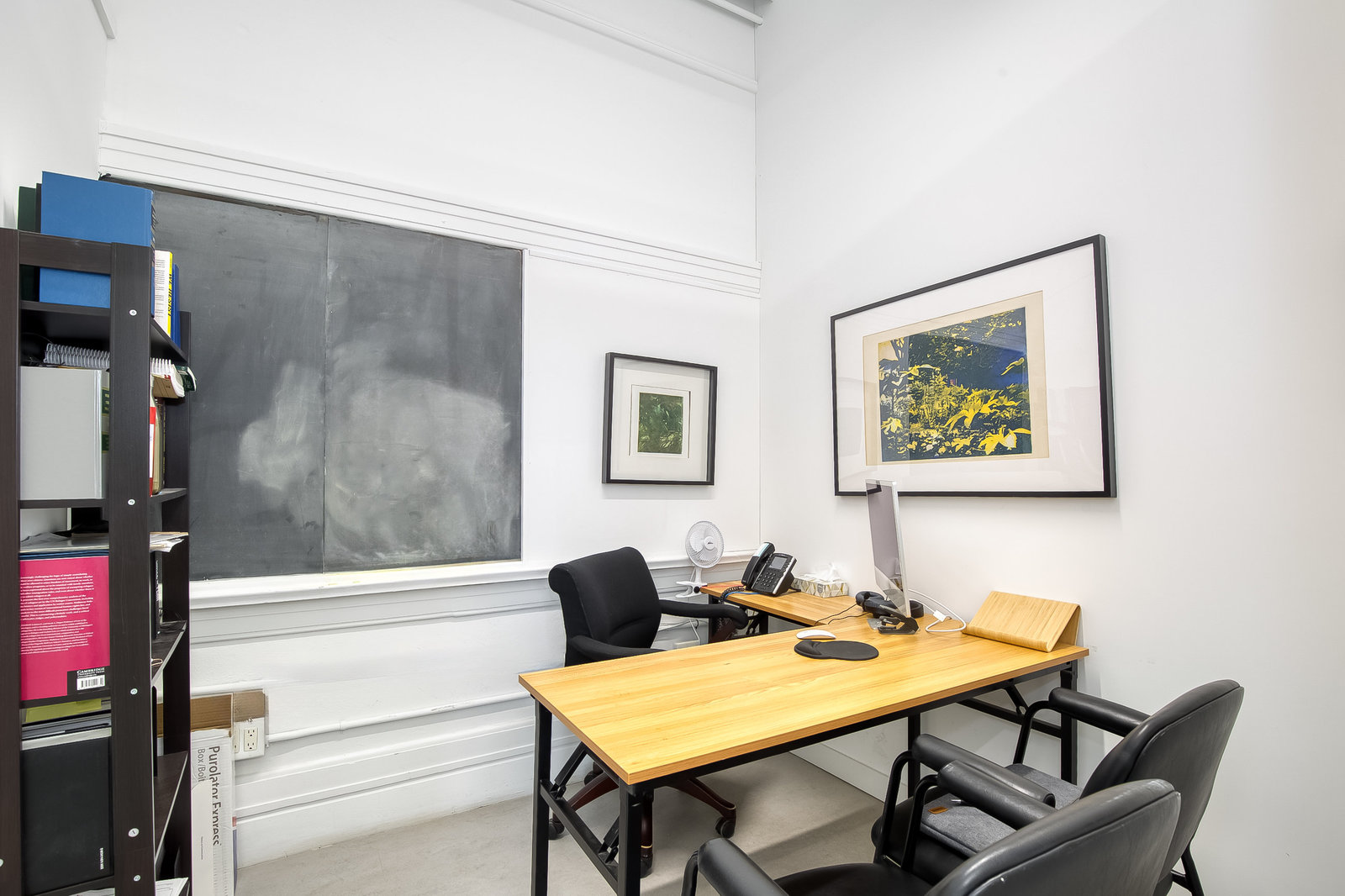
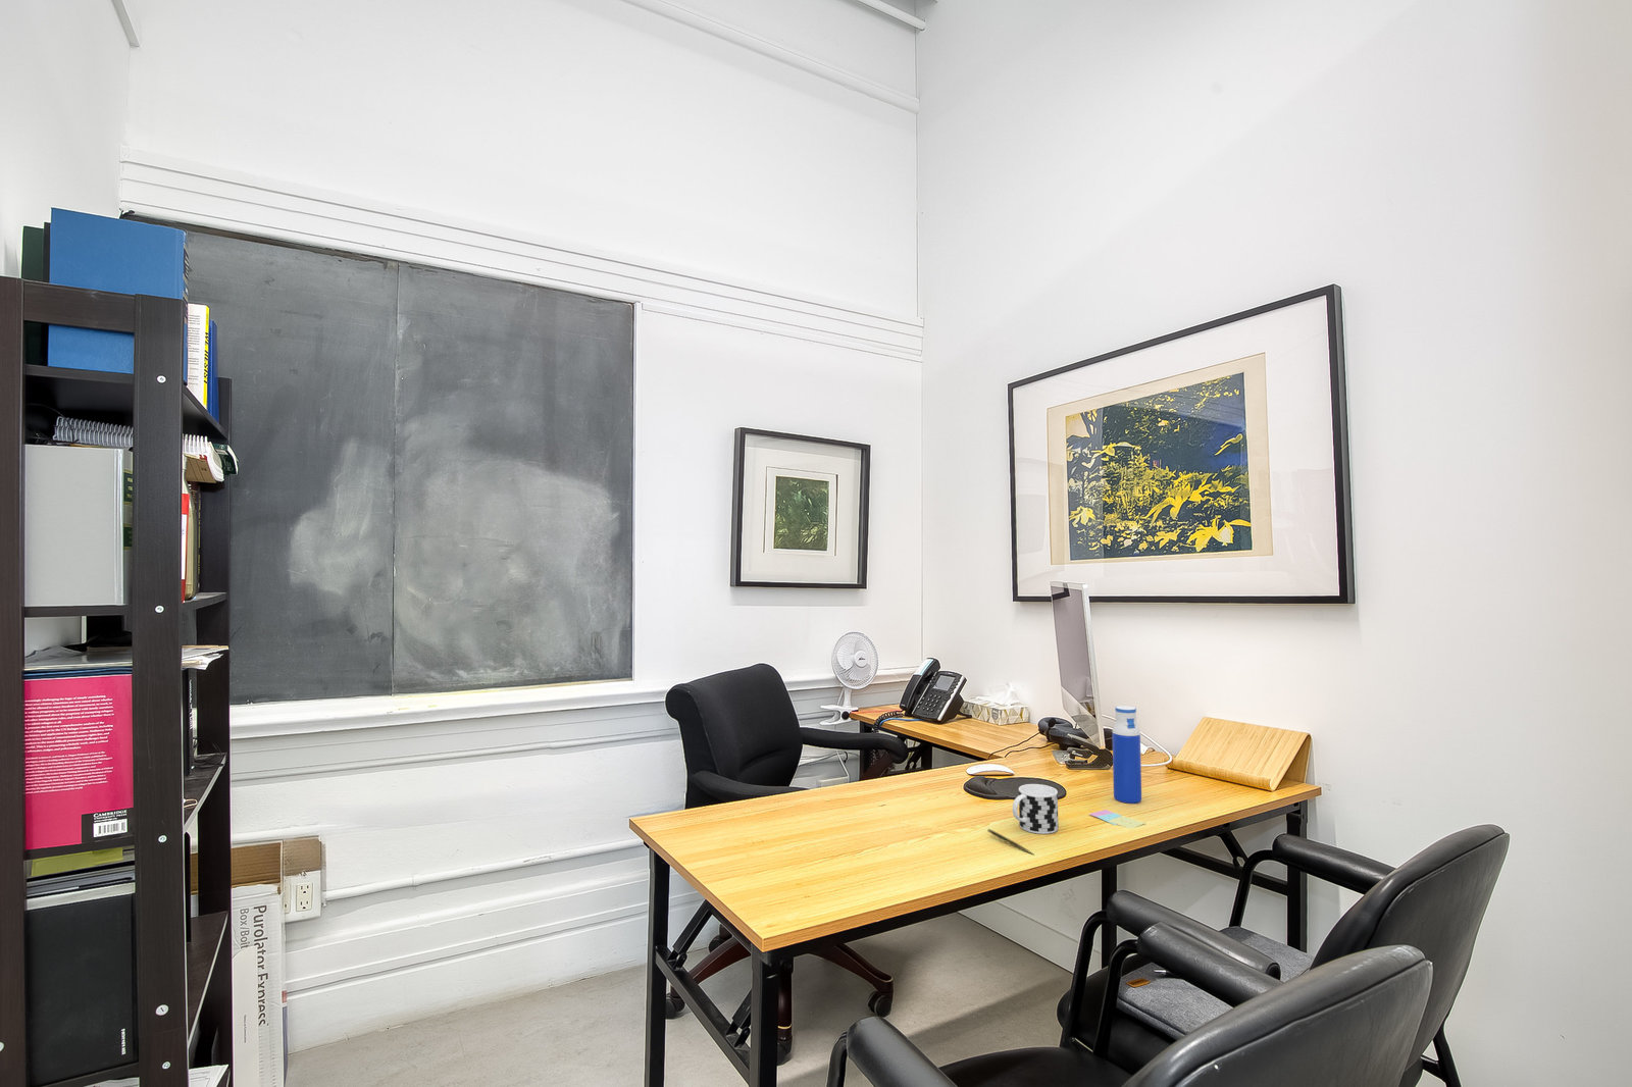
+ cup (1034, 809)
+ pen (1010, 841)
+ sticky notes (1116, 819)
+ water bottle (1126, 752)
